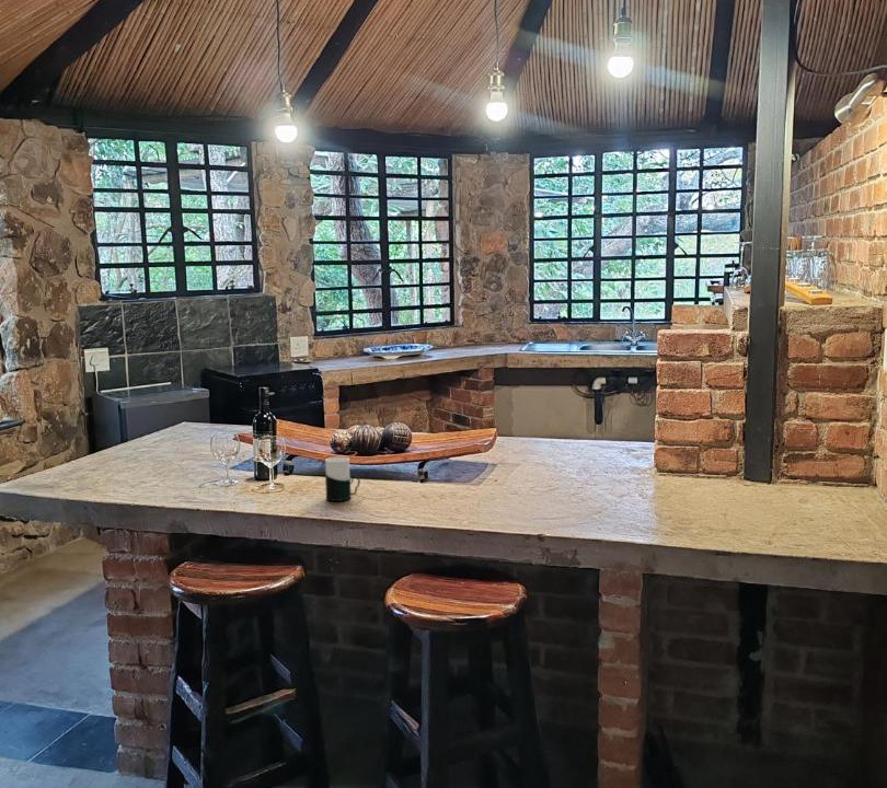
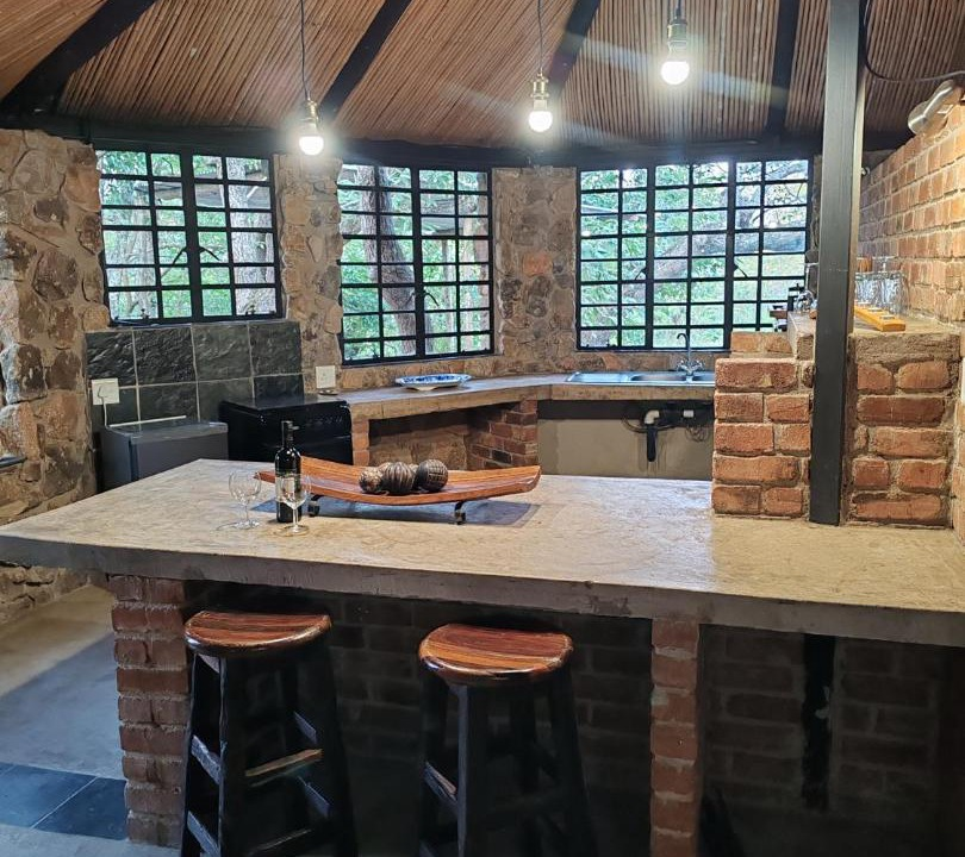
- cup (342, 478)
